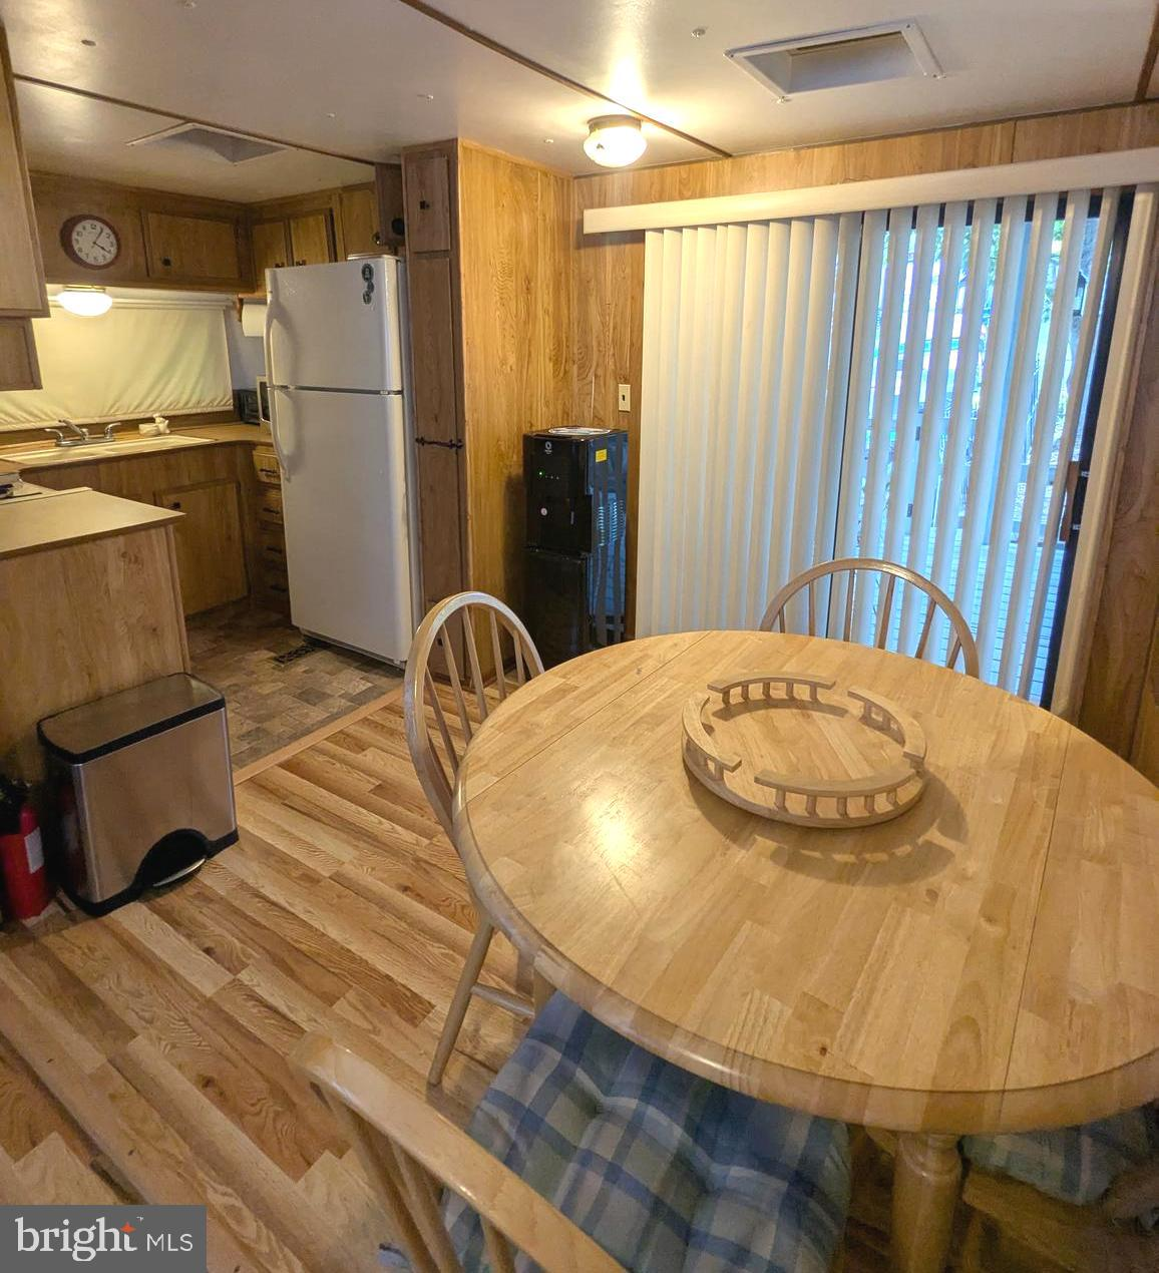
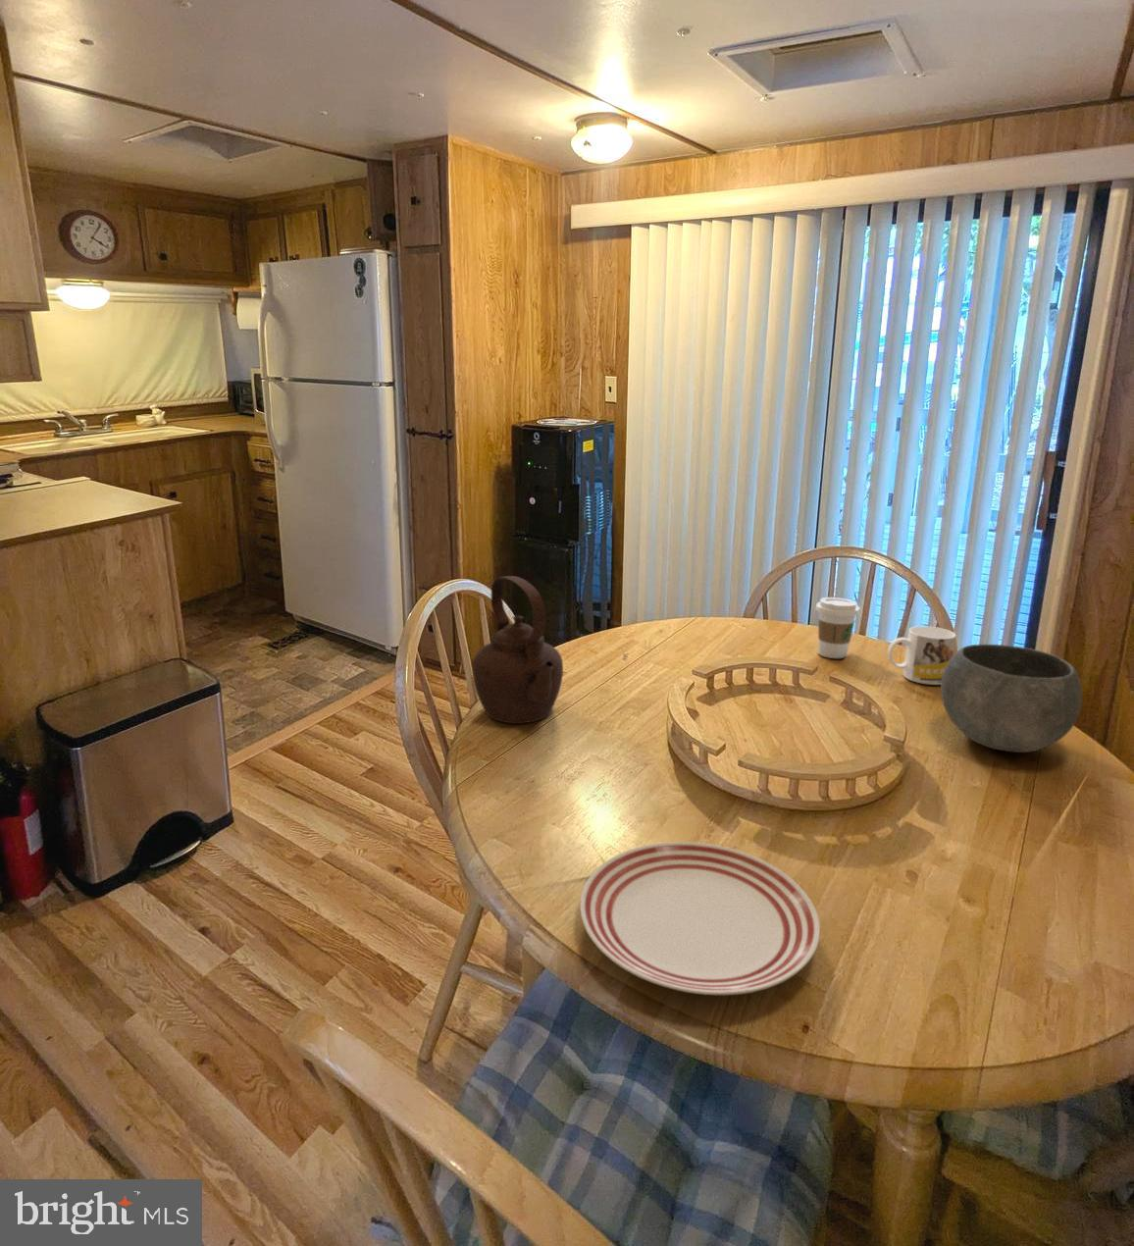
+ bowl (1007, 700)
+ coffee cup (834, 627)
+ teapot (523, 650)
+ dinner plate (697, 915)
+ mug (919, 653)
